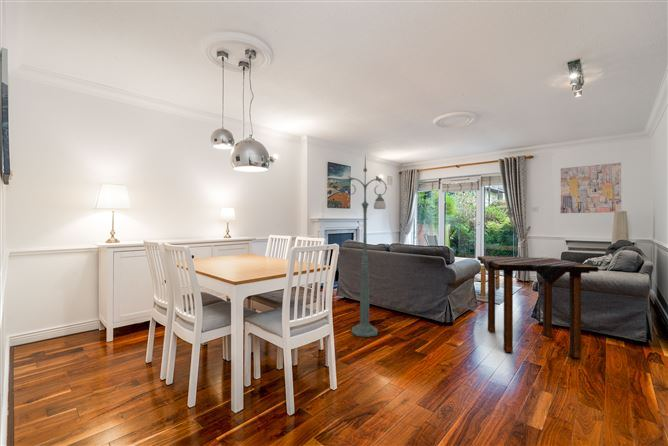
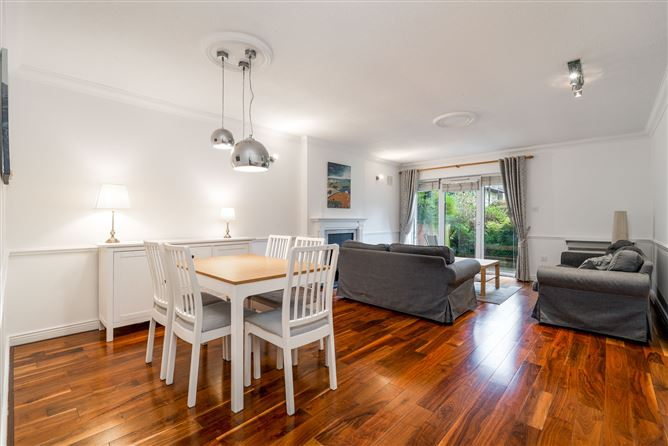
- wall art (589, 189)
- floor lamp (364, 241)
- side table (543, 301)
